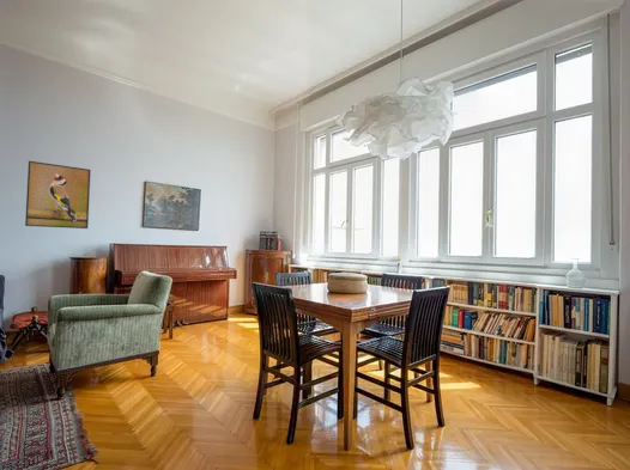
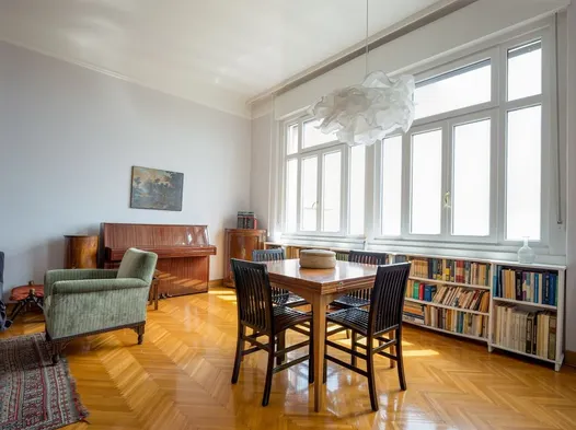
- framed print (59, 196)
